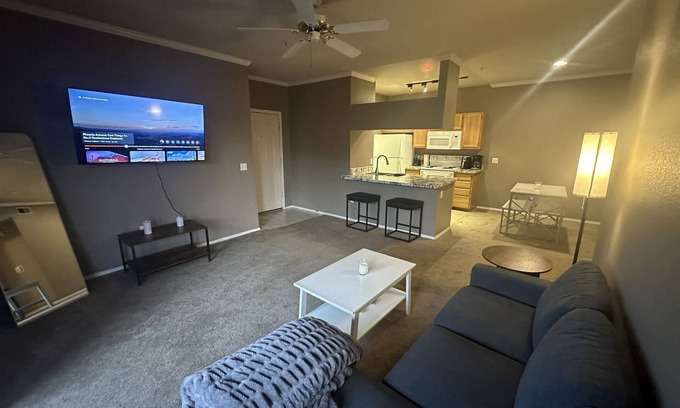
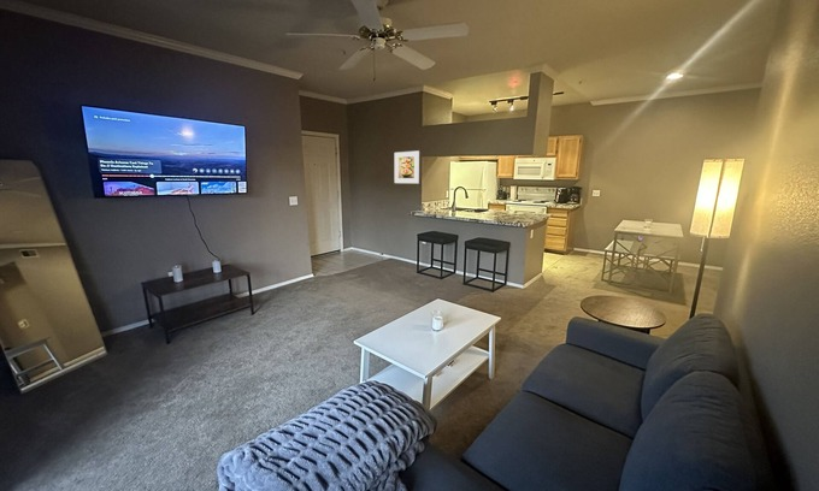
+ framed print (406, 167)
